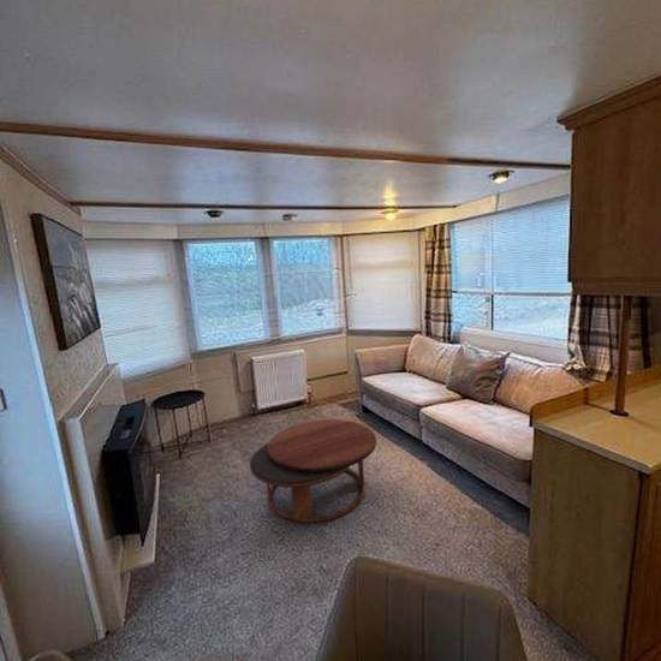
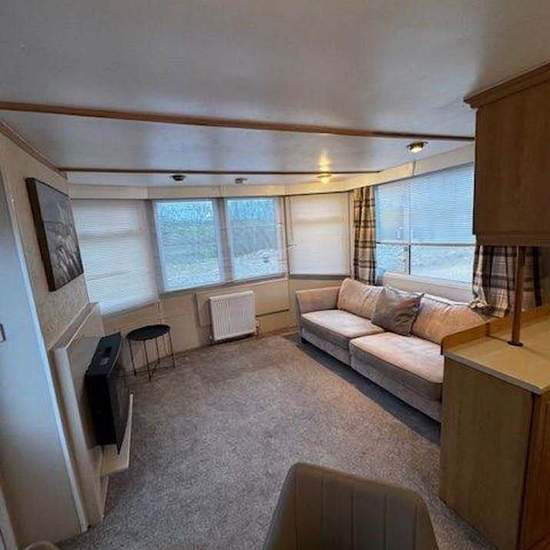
- coffee table (315, 466)
